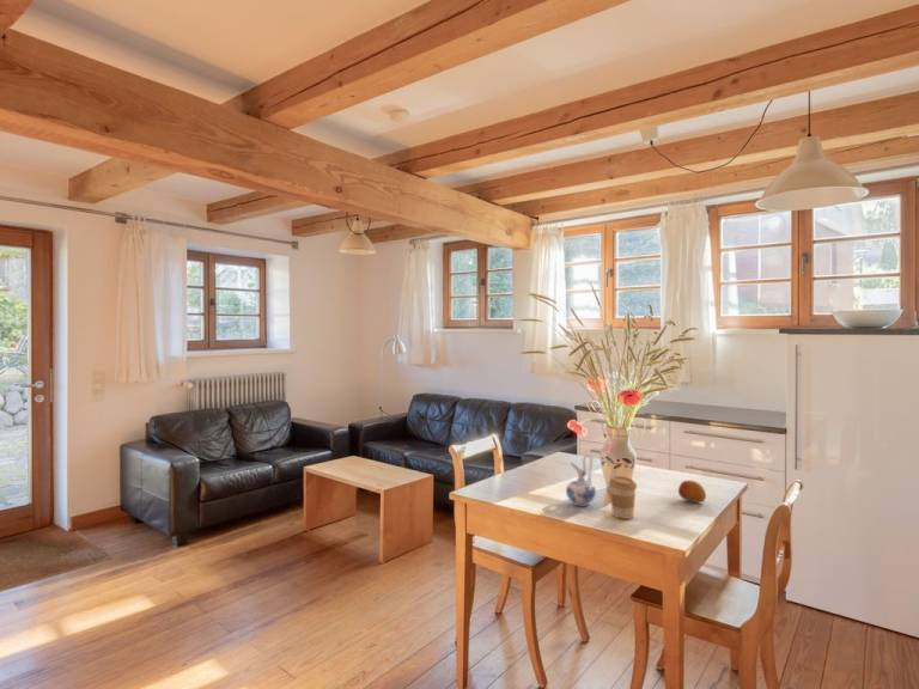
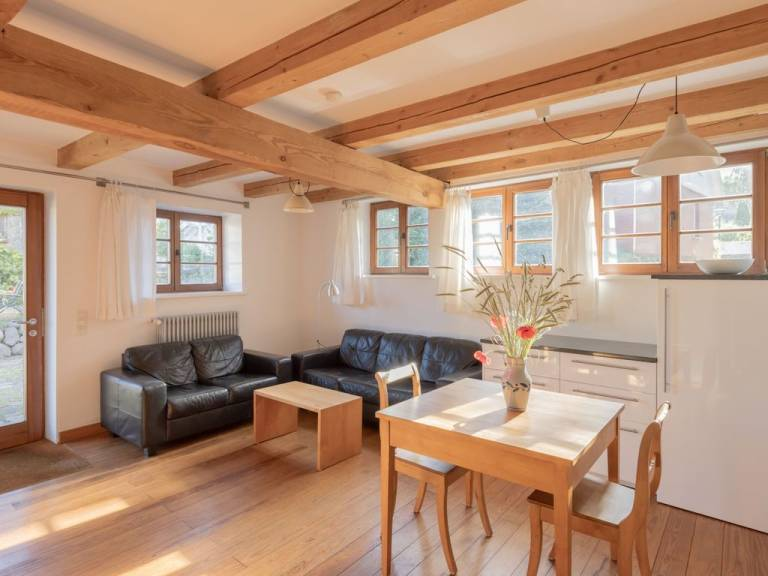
- fruit (692, 490)
- ceramic pitcher (580, 478)
- coffee cup (622, 496)
